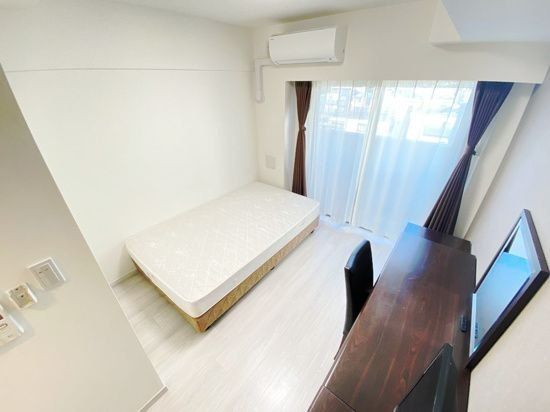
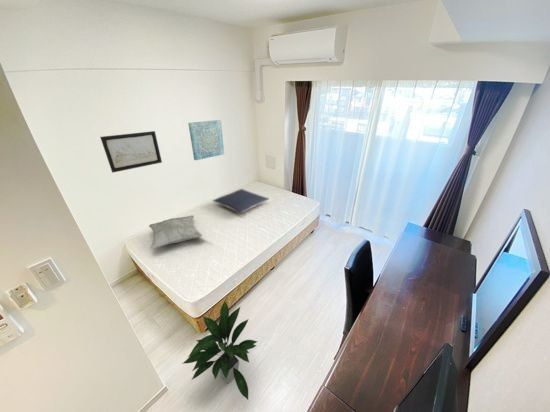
+ pillow (241, 200)
+ wall art (134, 151)
+ wall art (207, 139)
+ decorative pillow (174, 230)
+ indoor plant (225, 352)
